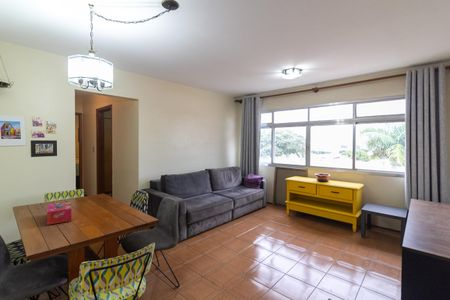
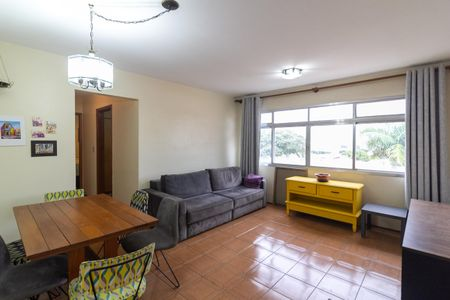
- tissue box (59, 212)
